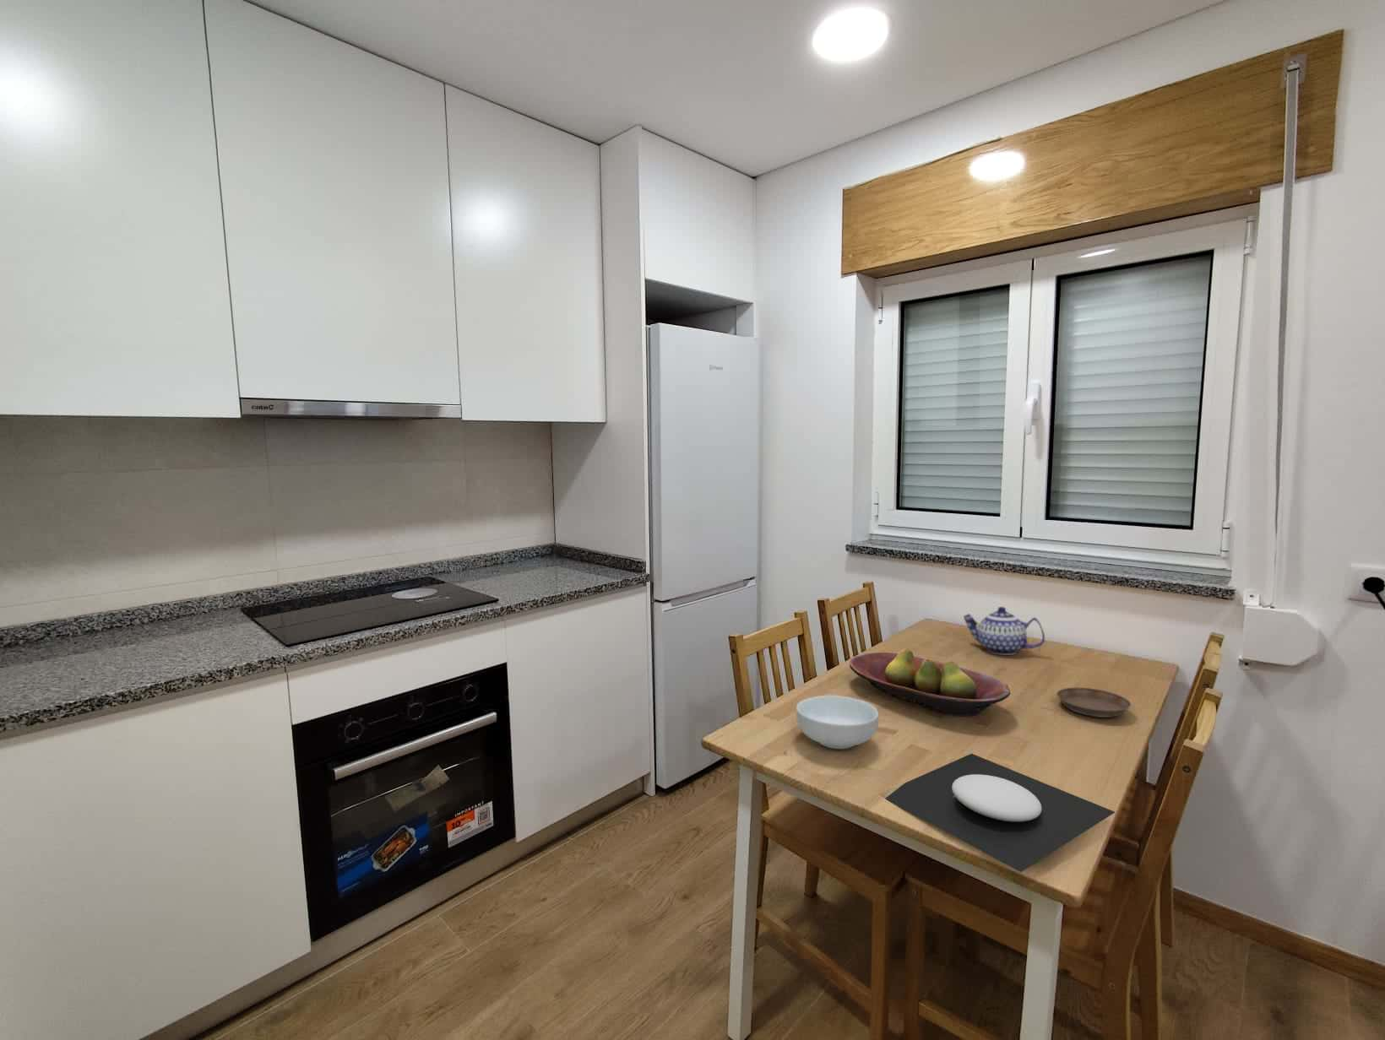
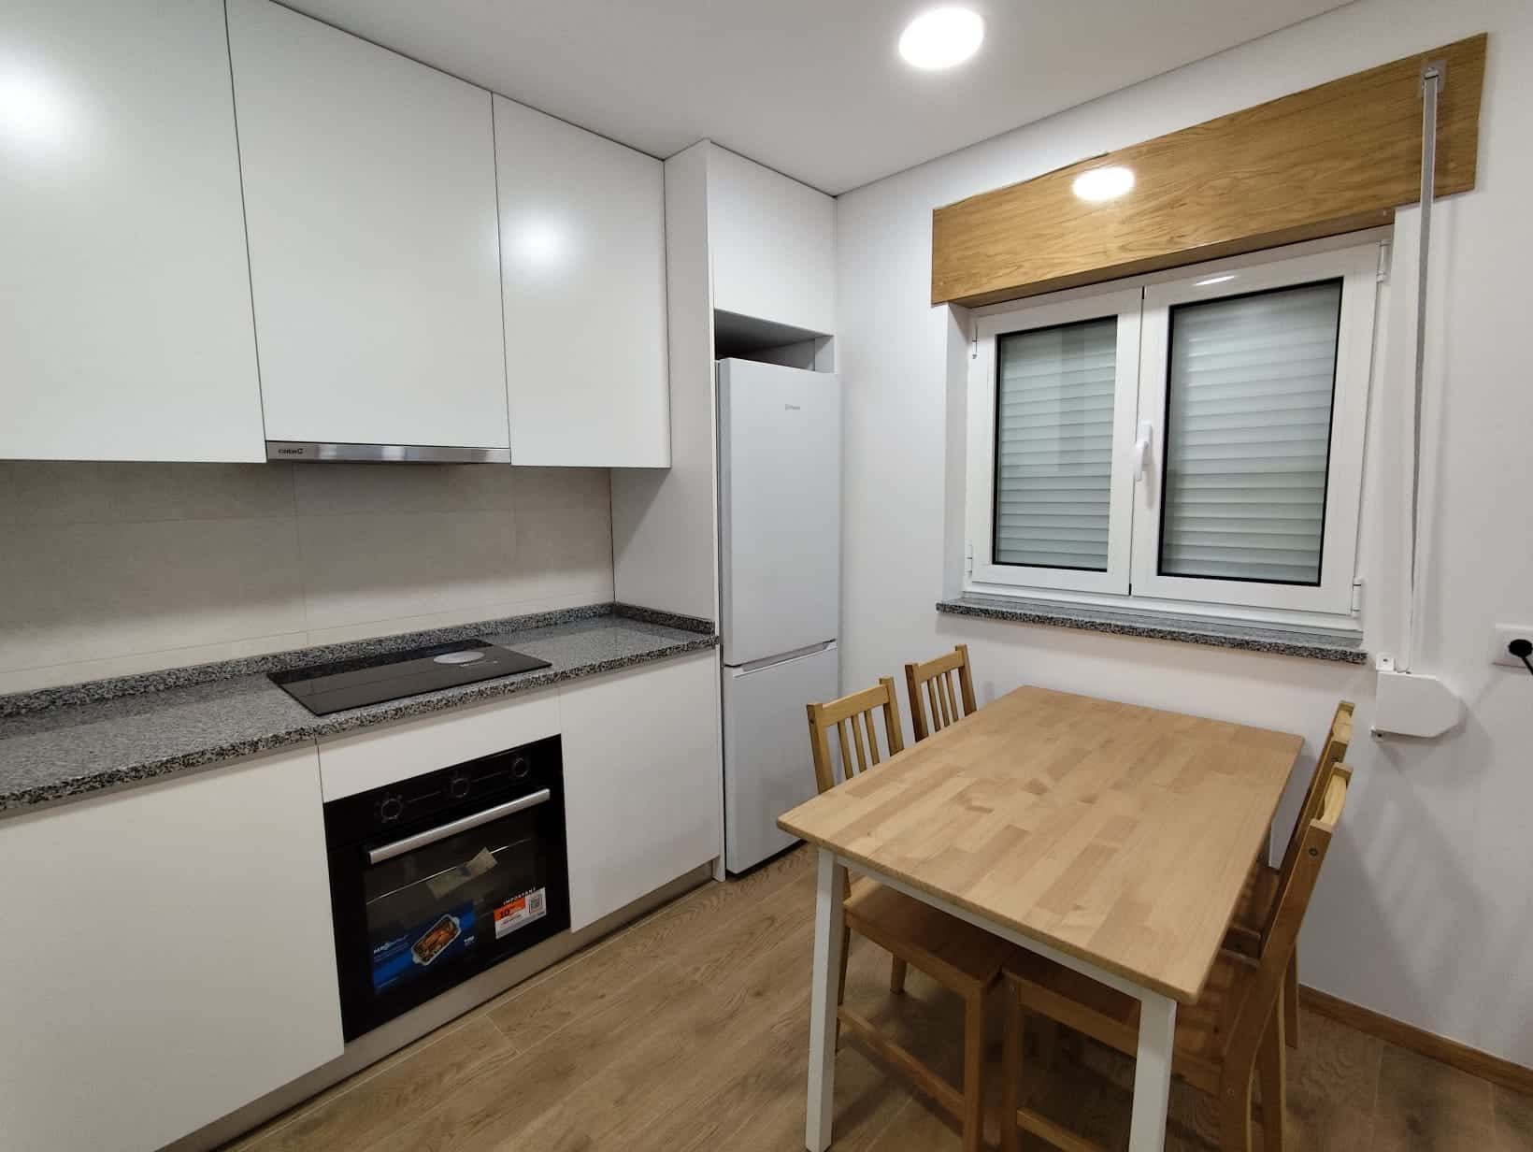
- saucer (1092, 704)
- plate (993, 793)
- teapot (1002, 629)
- cereal bowl (836, 724)
- fruit bowl (925, 676)
